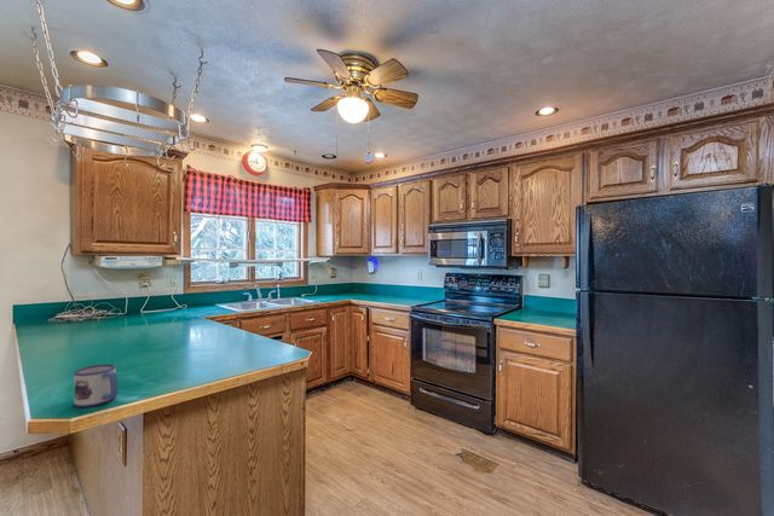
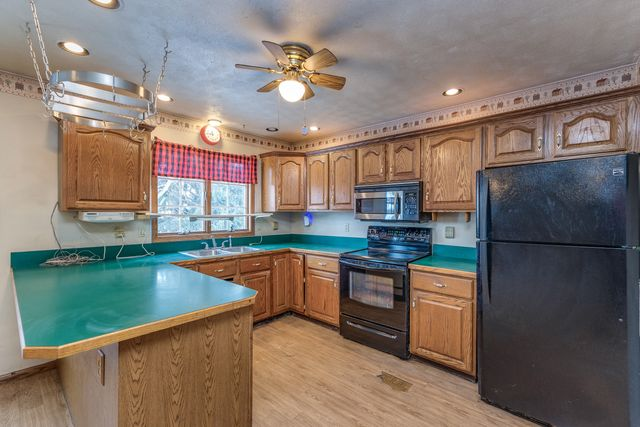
- mug (99, 384)
